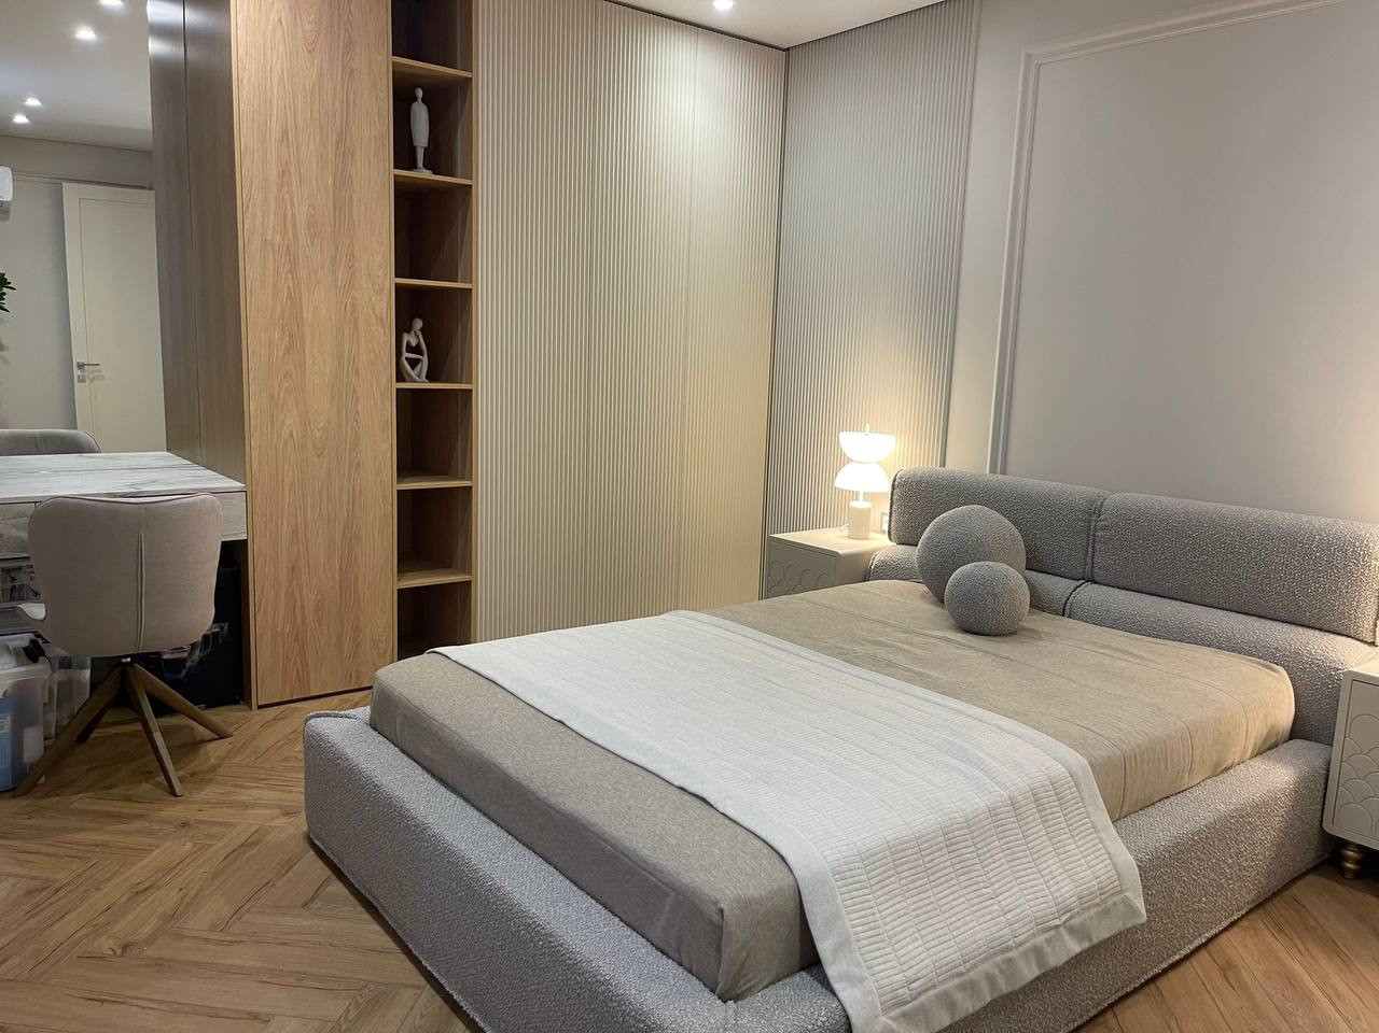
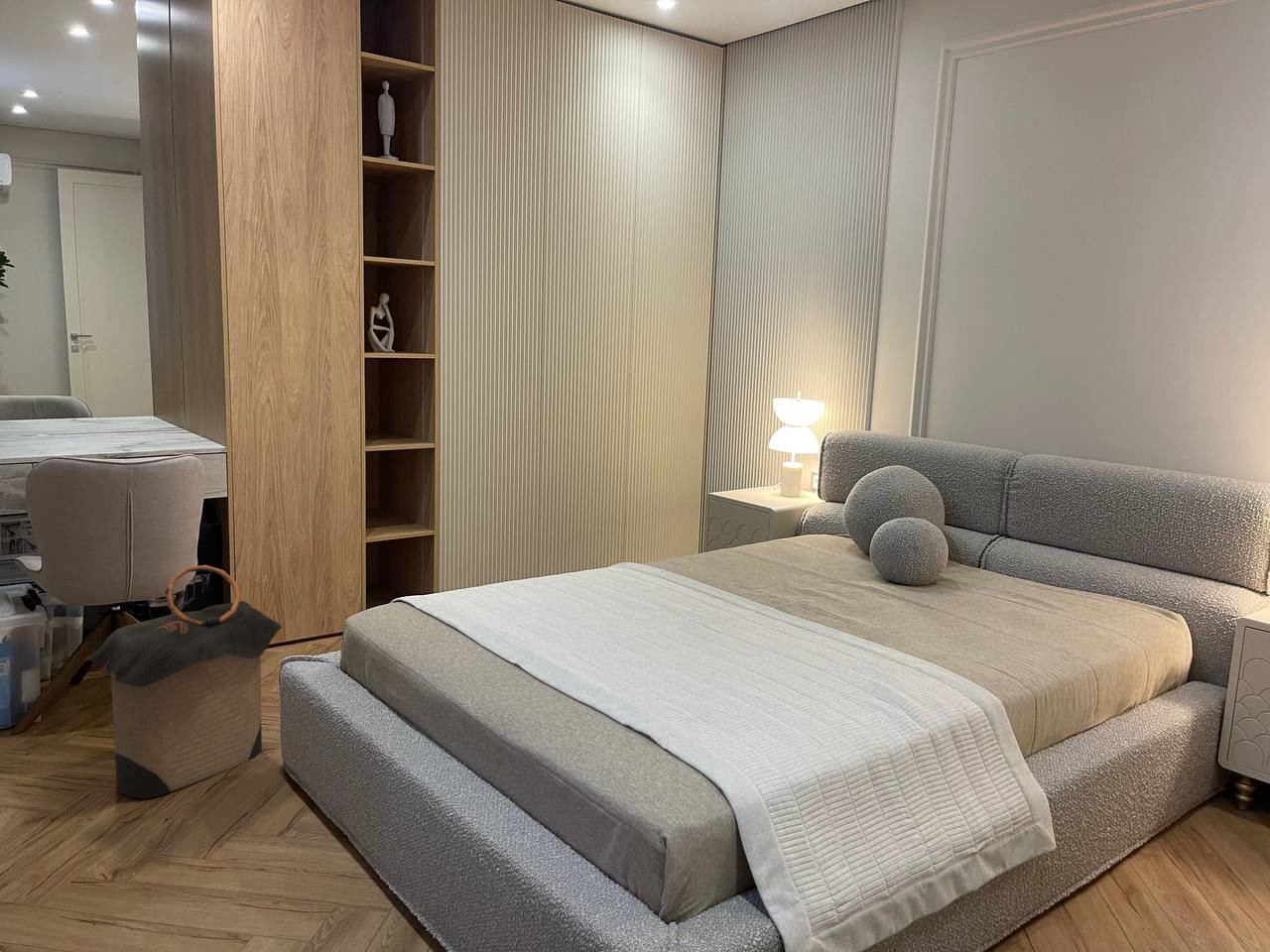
+ laundry hamper (189, 673)
